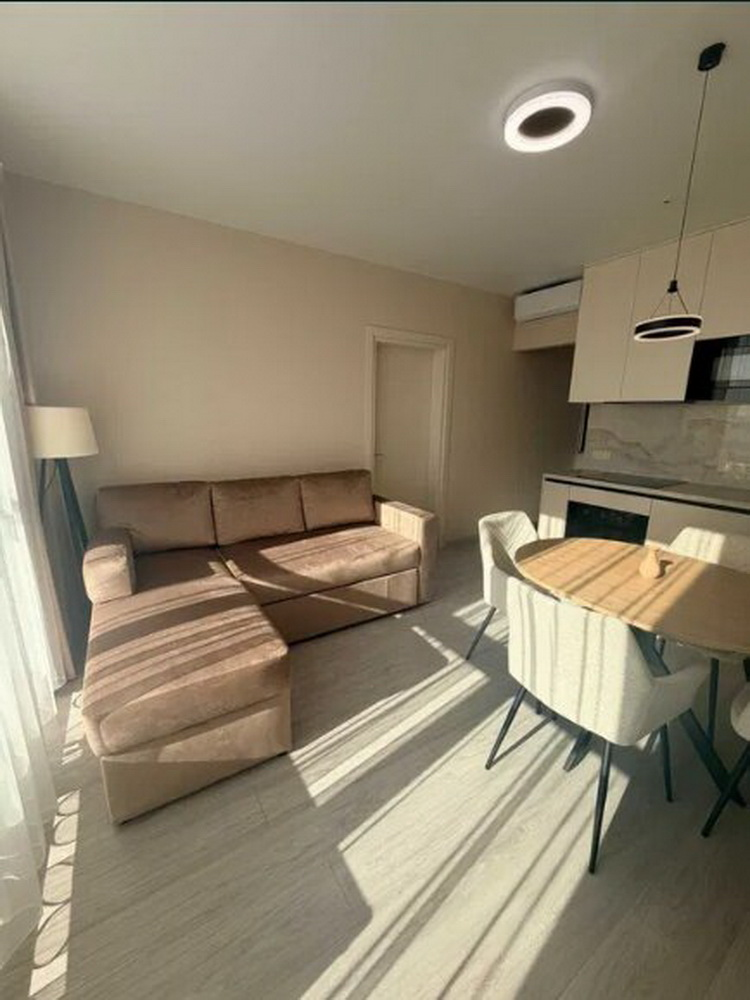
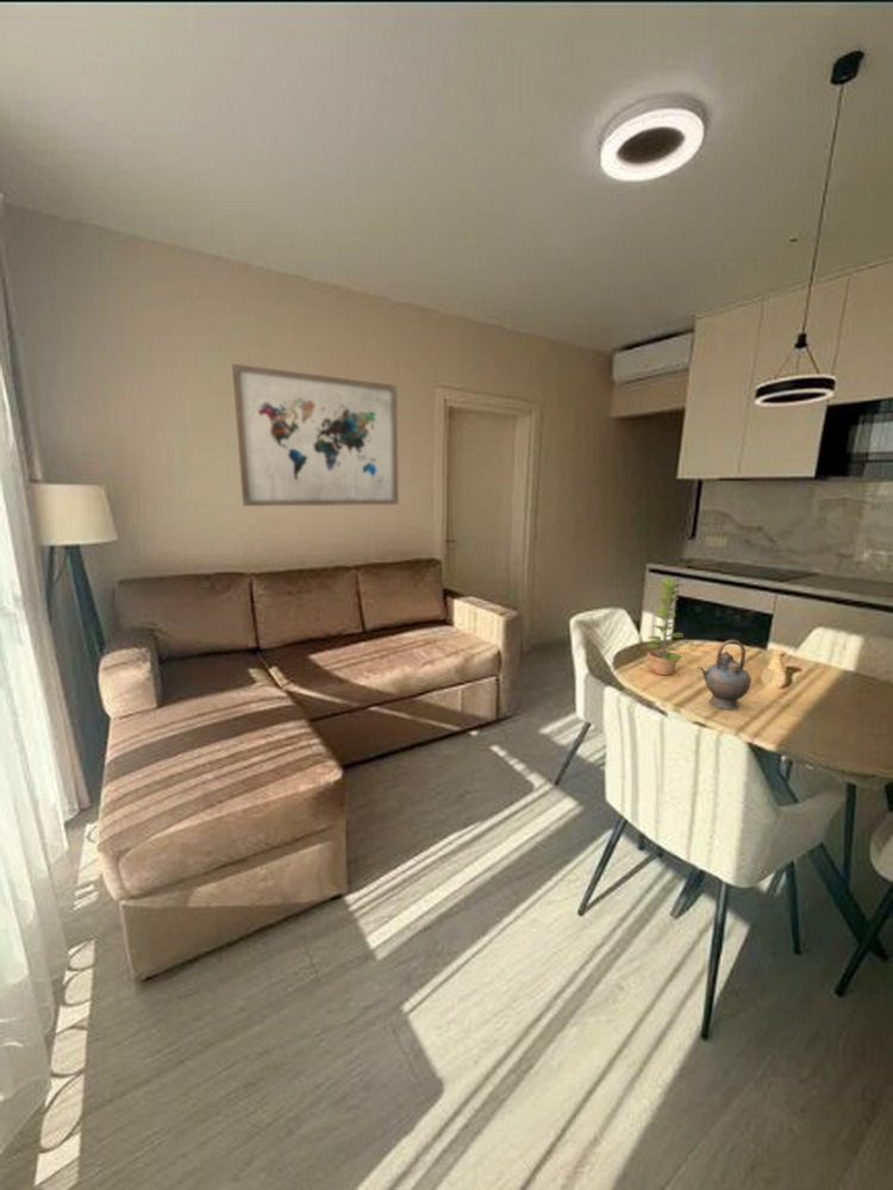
+ teapot (723, 671)
+ plant (664, 625)
+ wall art (324, 441)
